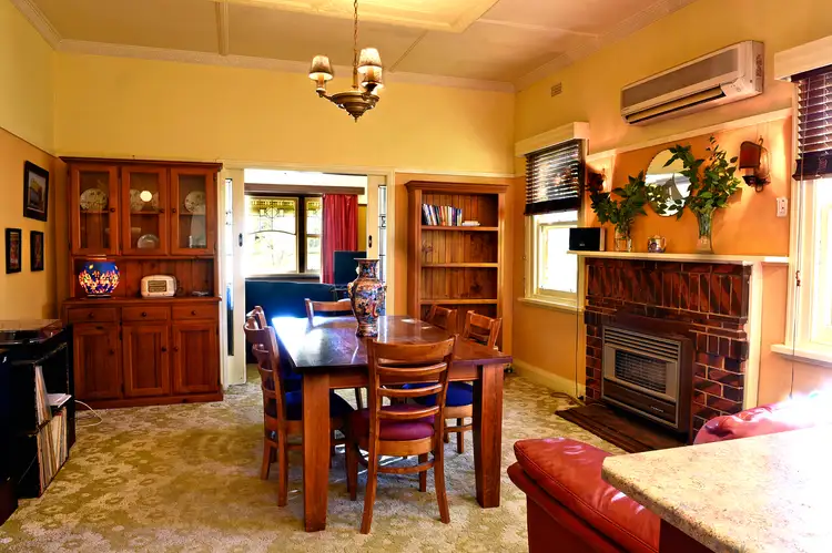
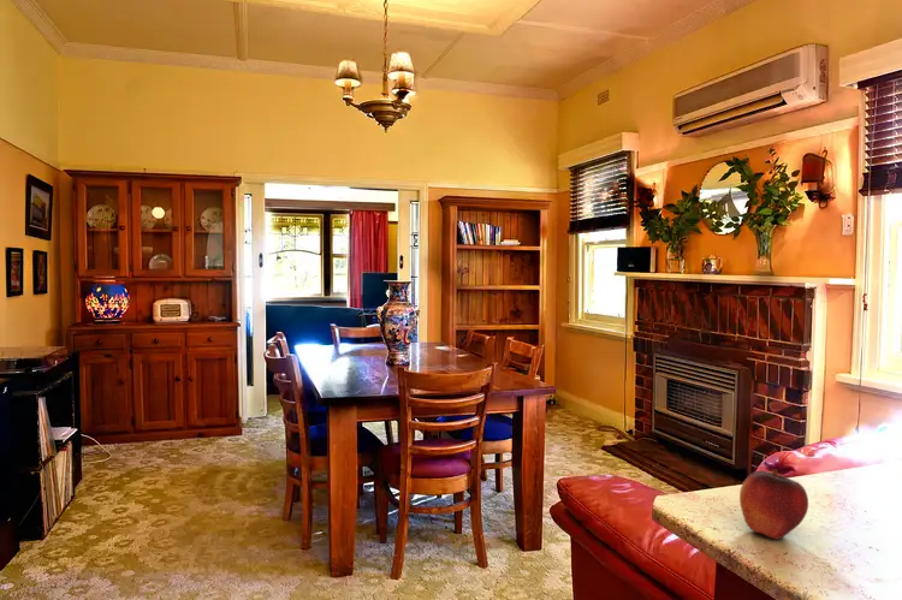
+ fruit (773, 501)
